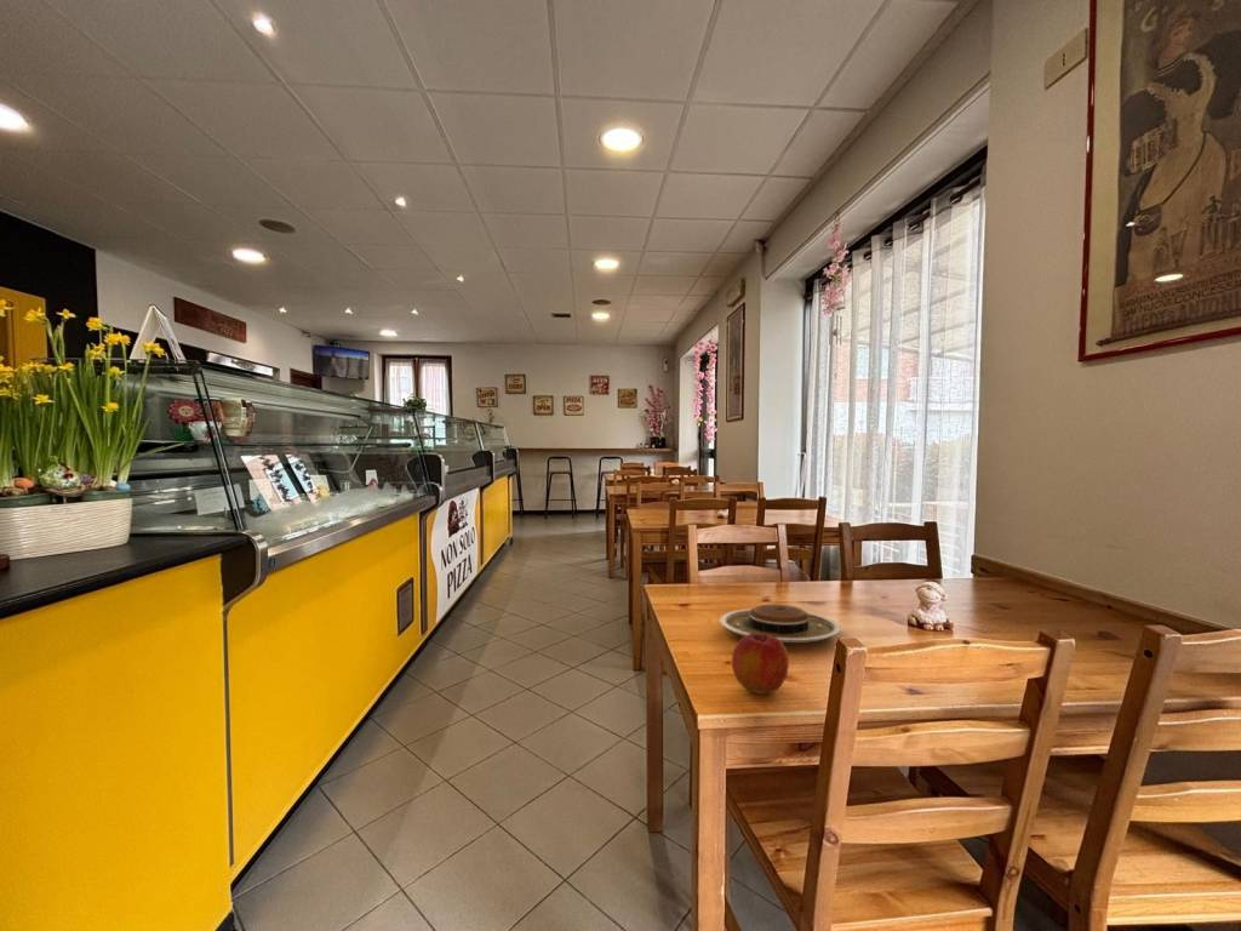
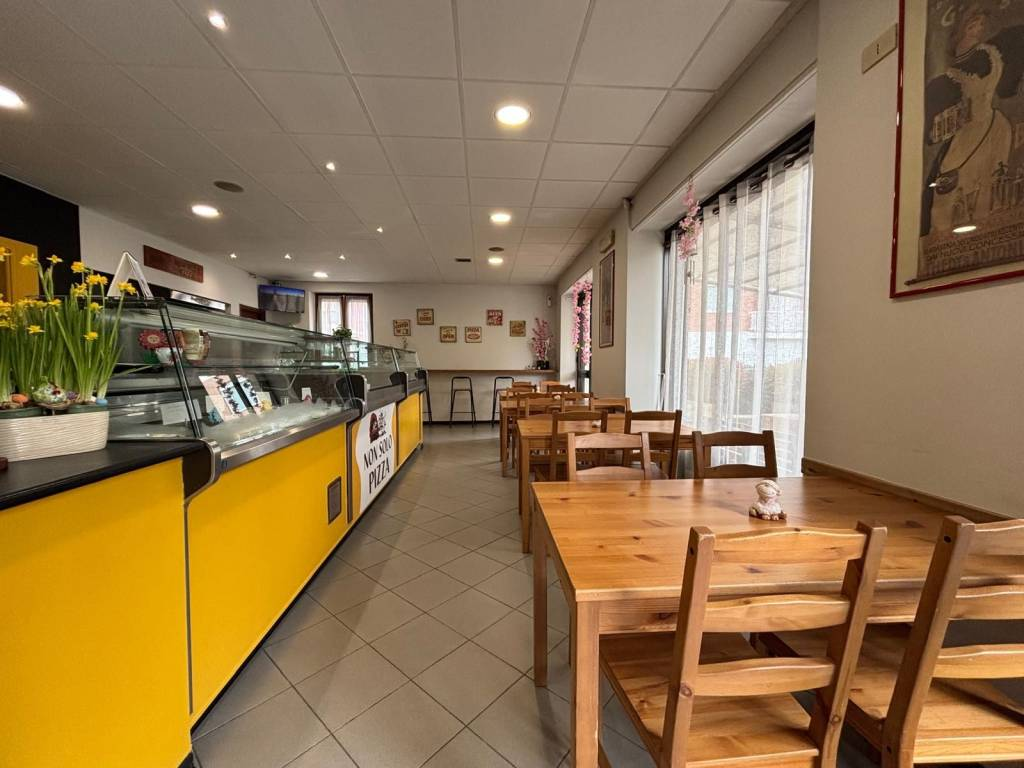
- plate (778, 619)
- apple (759, 662)
